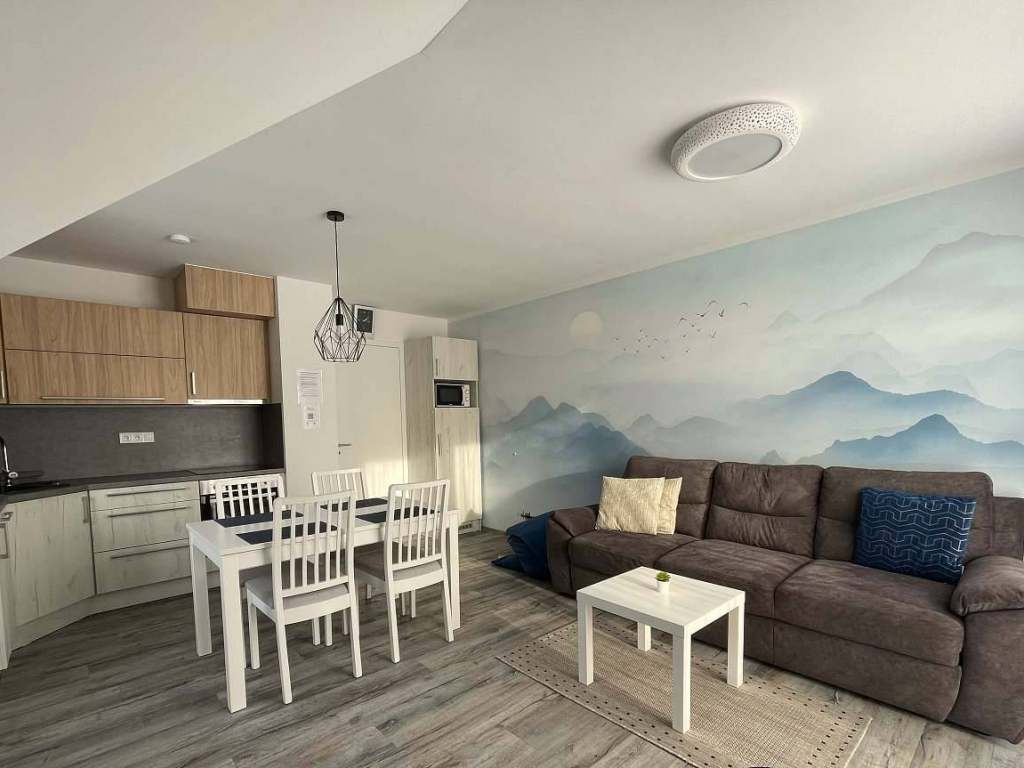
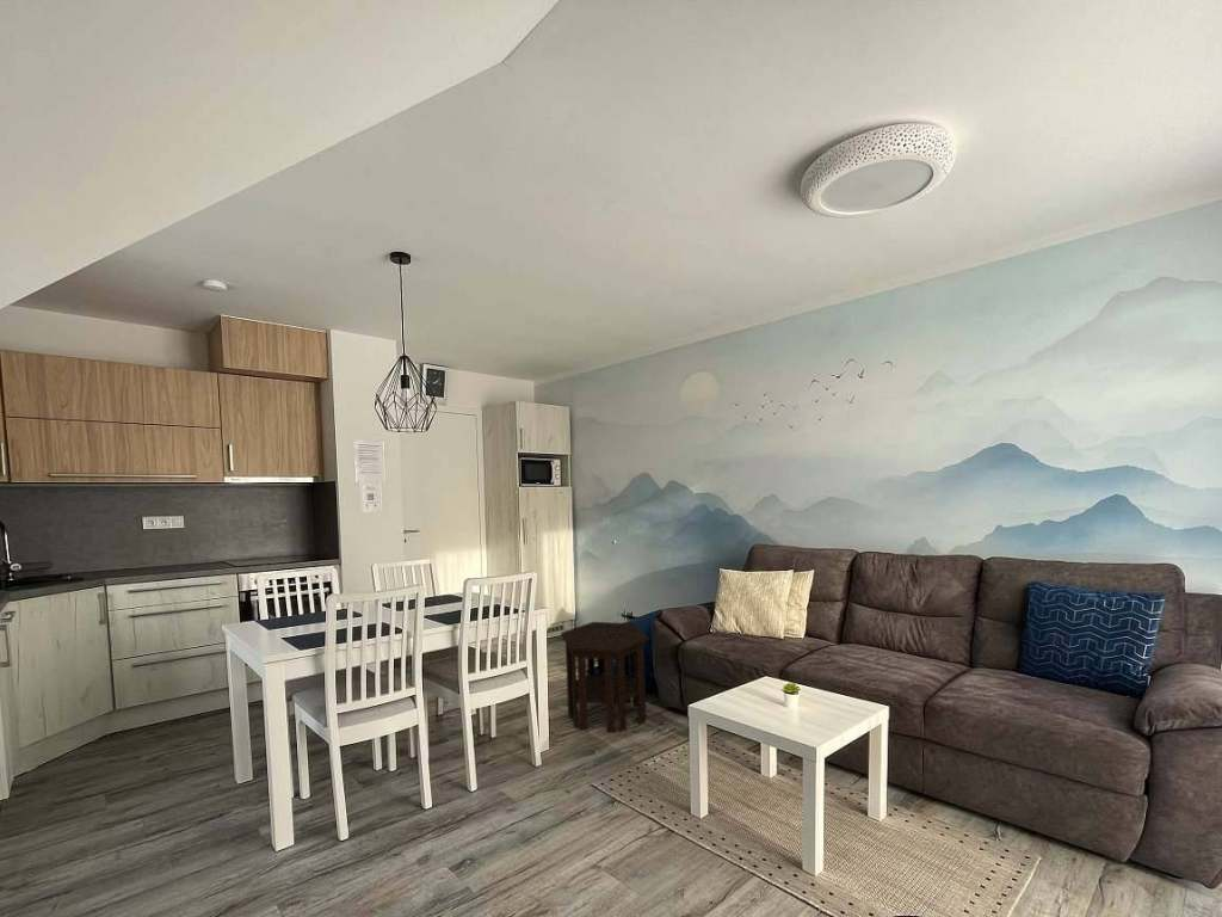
+ side table (605, 676)
